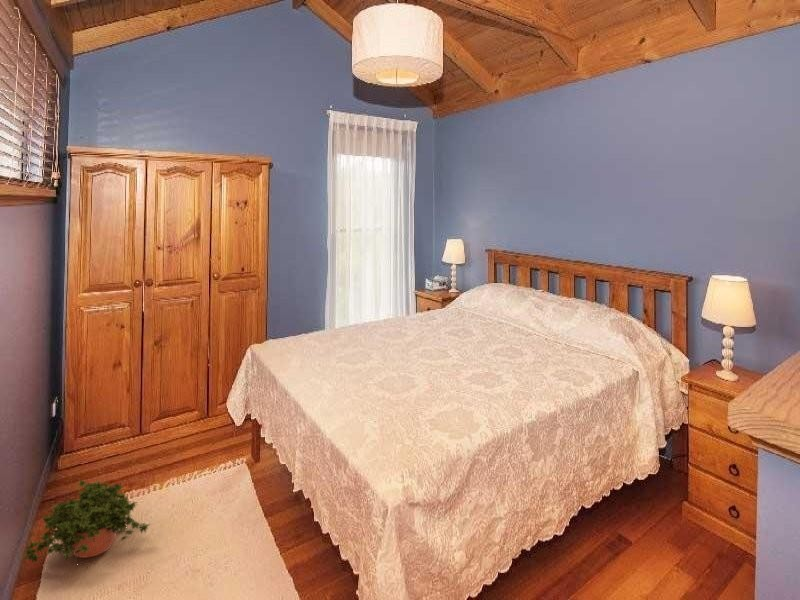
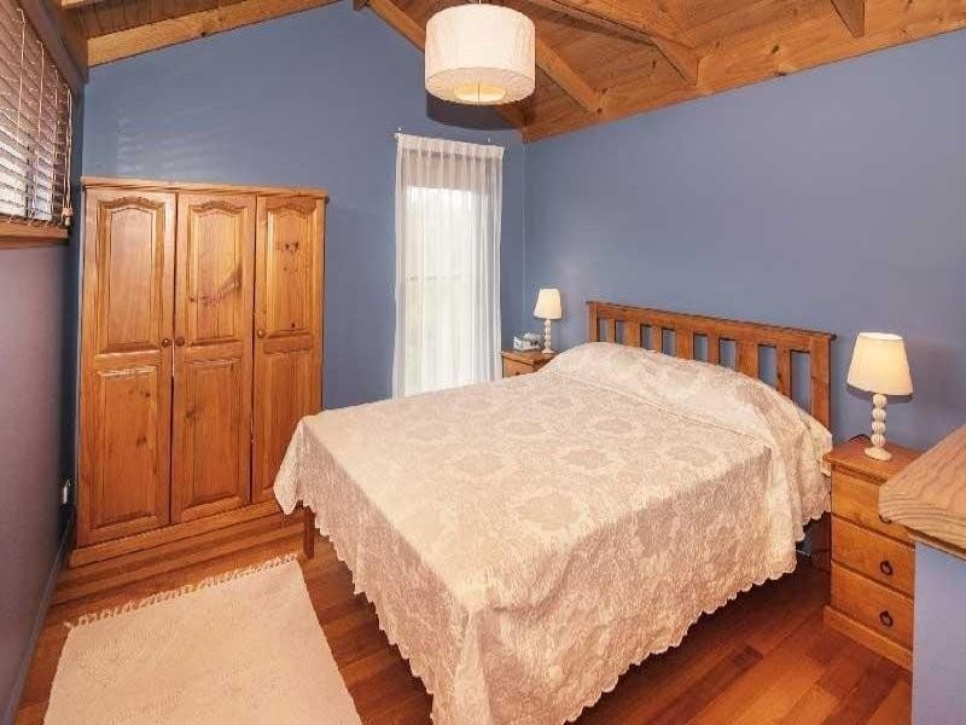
- potted plant (90, 521)
